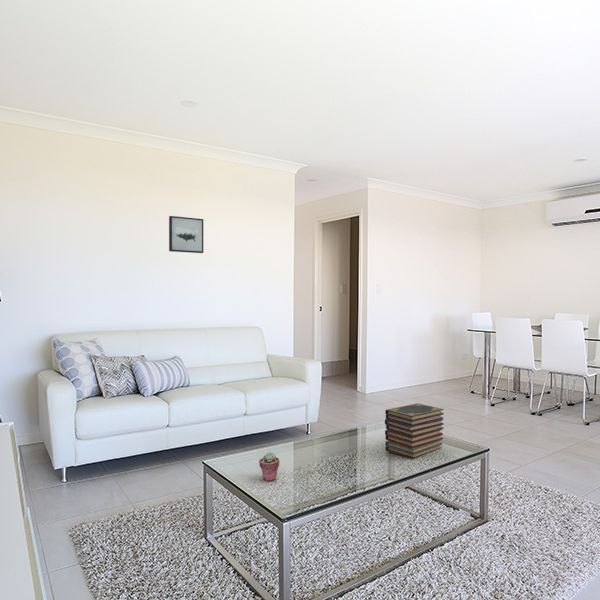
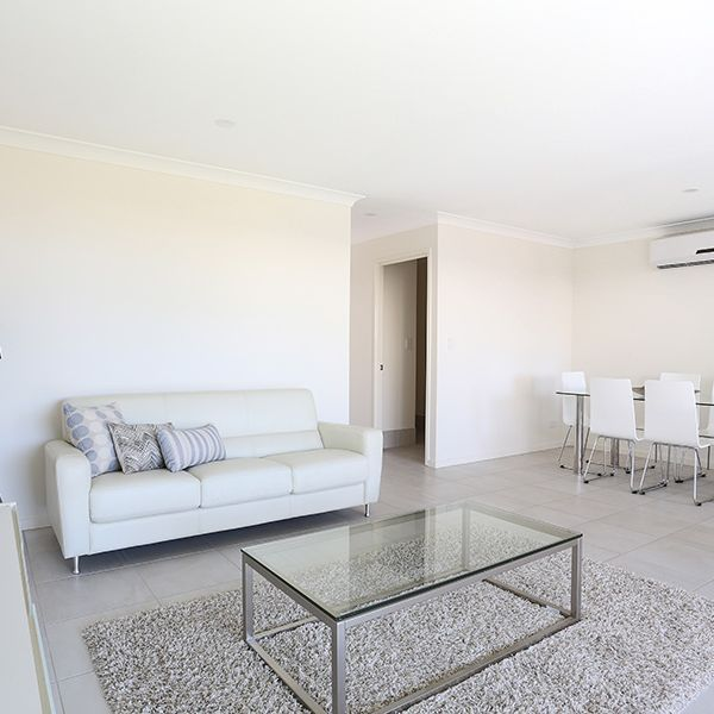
- book stack (414, 429)
- potted succulent (269, 465)
- wall art (186, 234)
